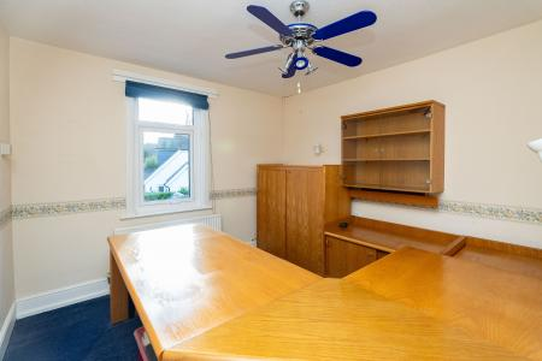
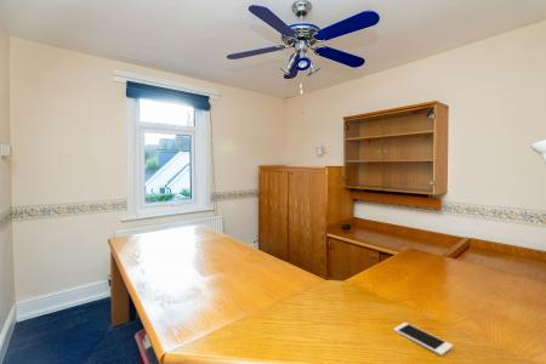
+ cell phone (421, 337)
